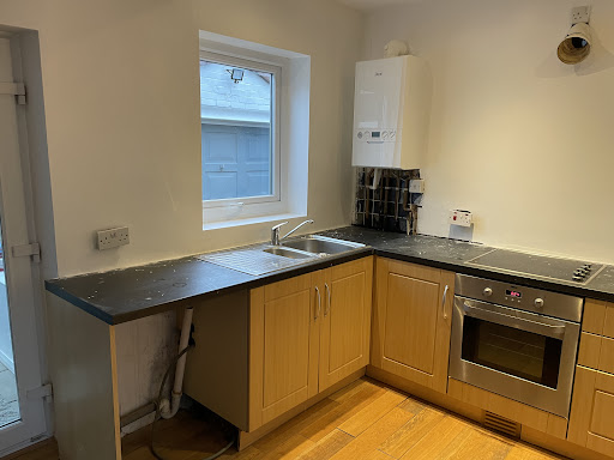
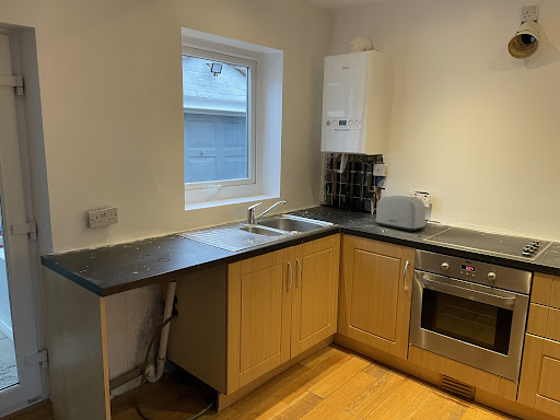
+ toaster (399, 211)
